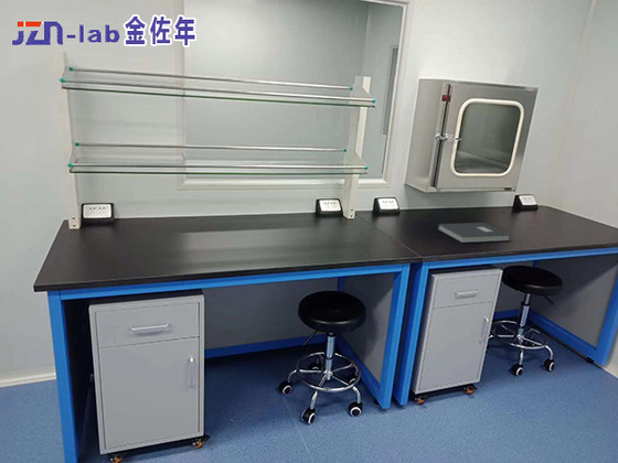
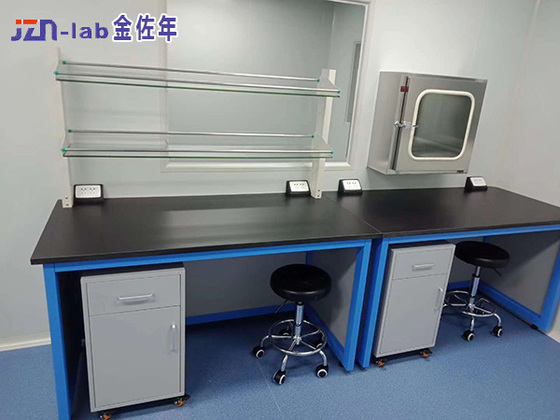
- book (473, 232)
